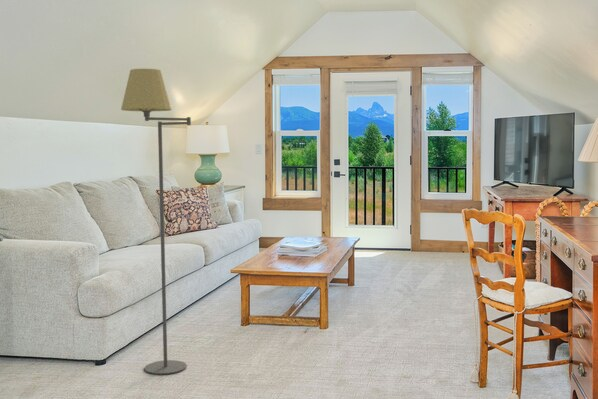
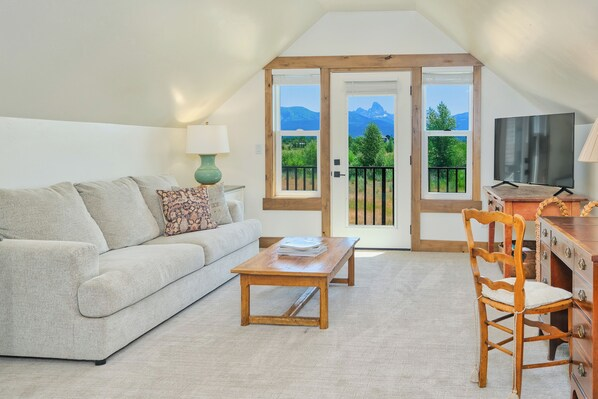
- floor lamp (160, 225)
